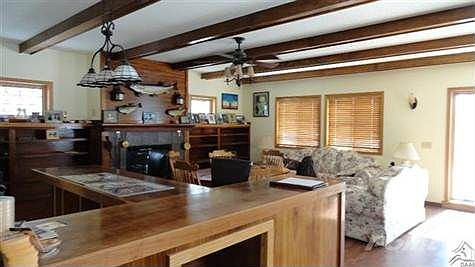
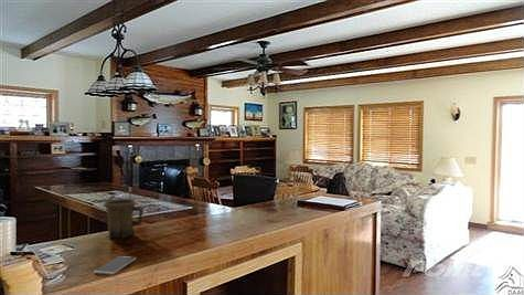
+ smartphone (116, 264)
+ mug (120, 218)
